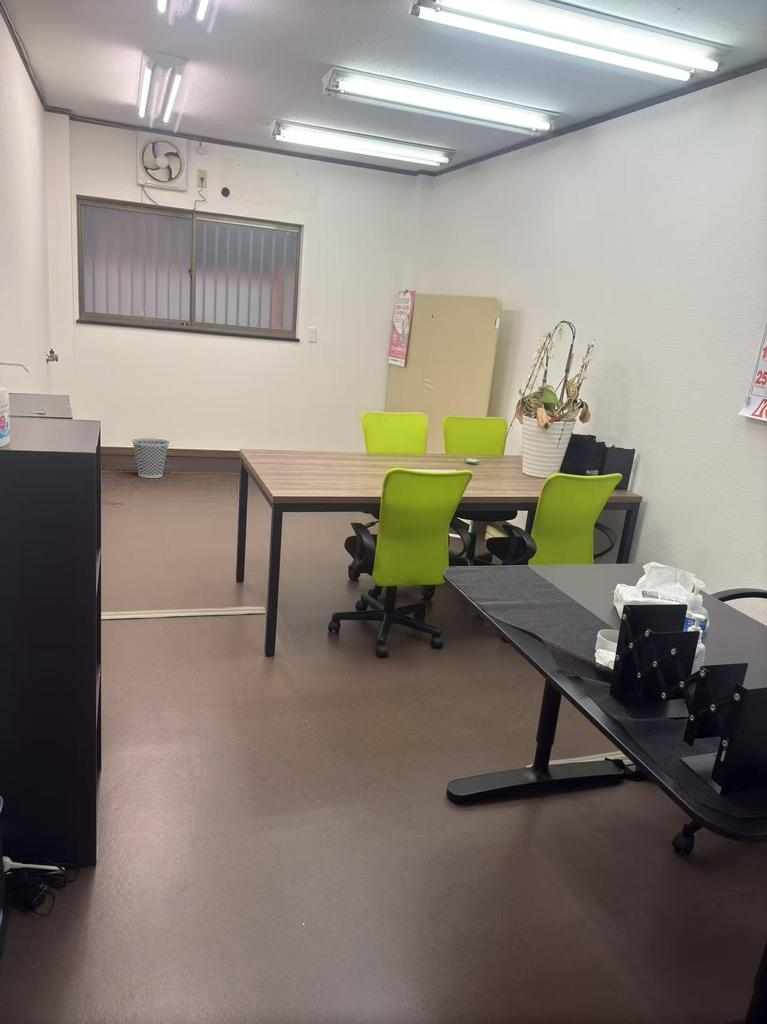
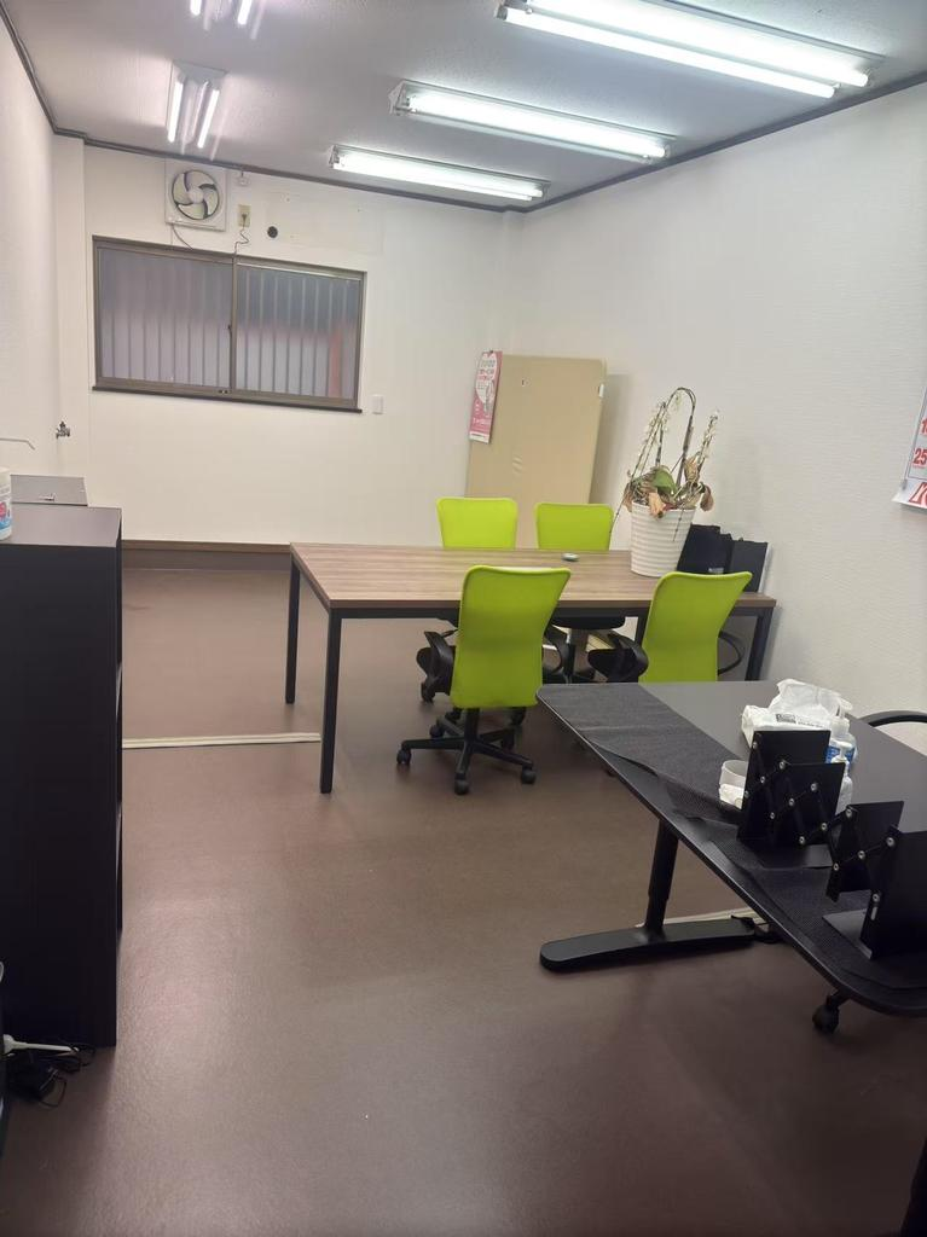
- wastebasket (150, 458)
